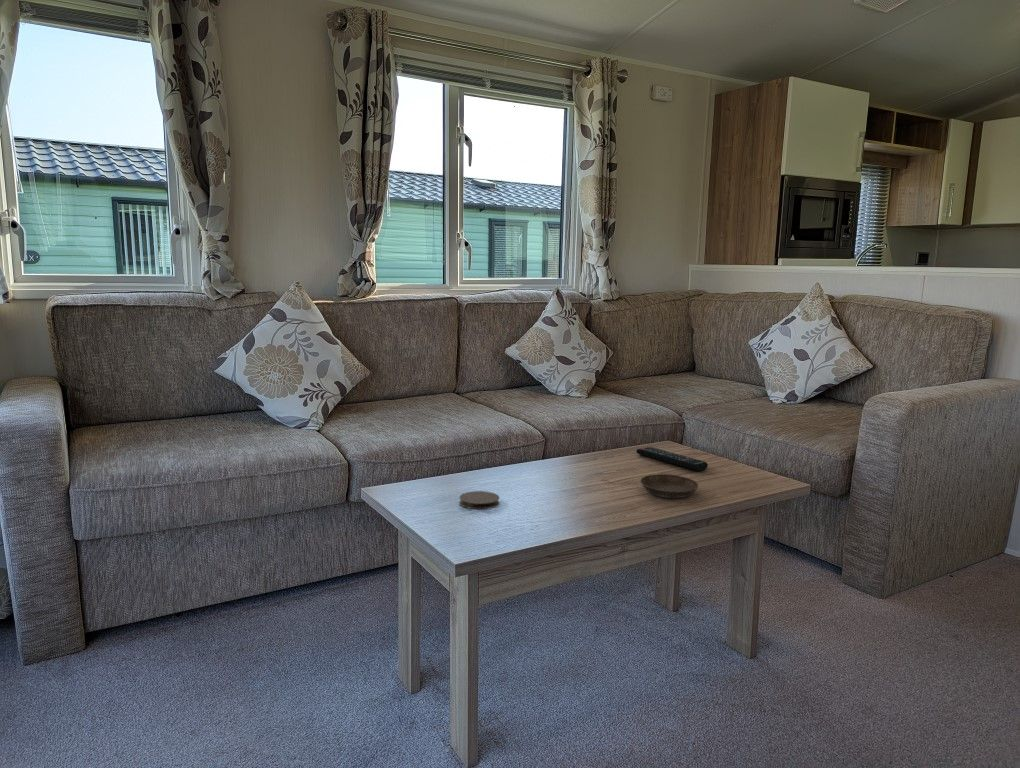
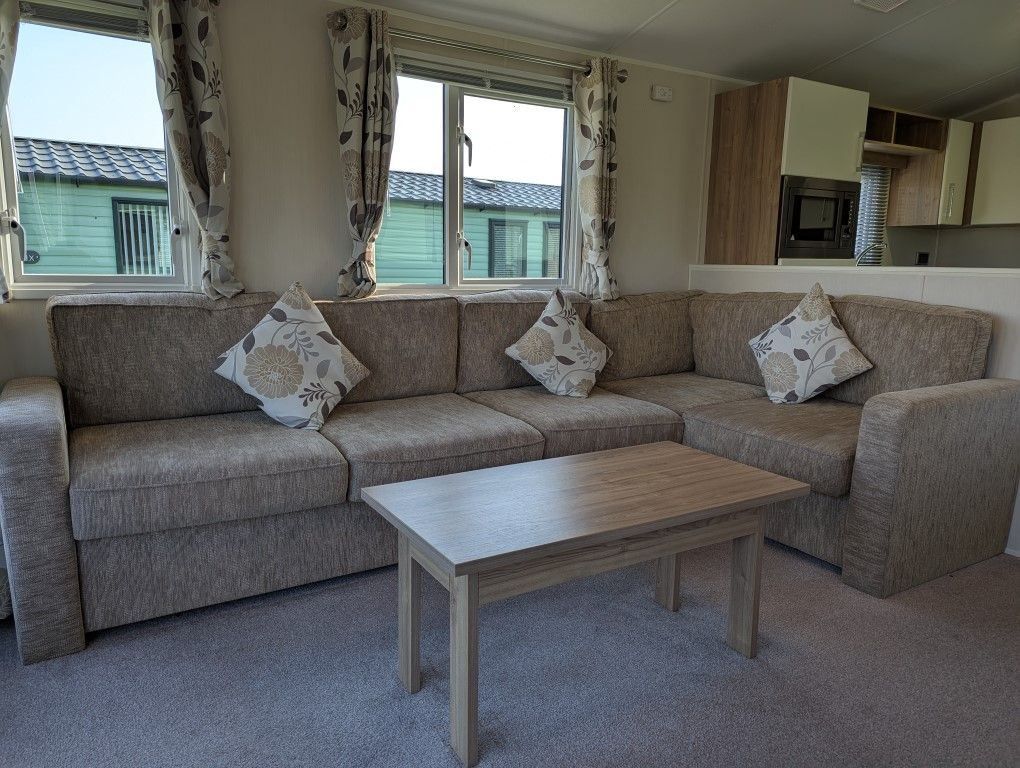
- remote control (670, 458)
- saucer (668, 487)
- coaster (479, 499)
